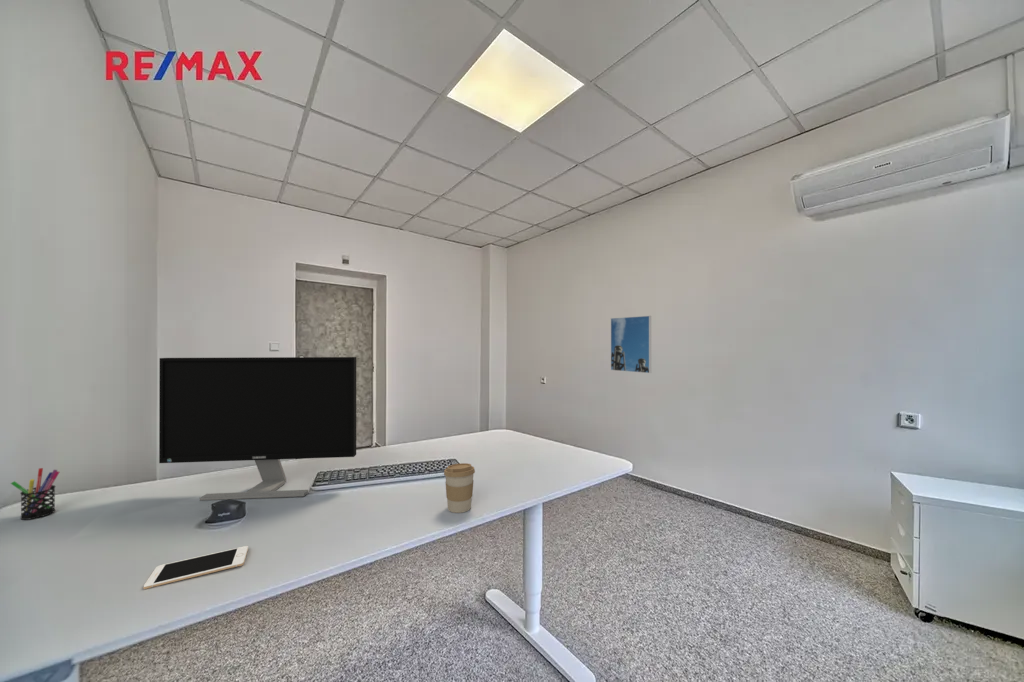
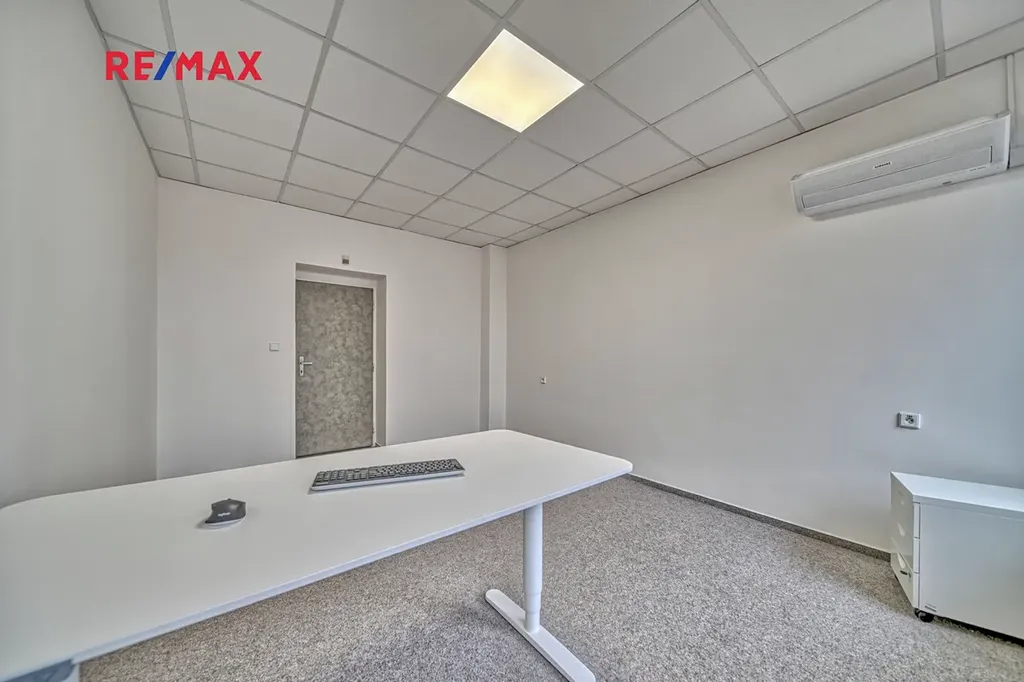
- coffee cup (459, 486)
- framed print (630, 344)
- monitor (263, 423)
- pen holder (34, 493)
- cell phone (200, 565)
